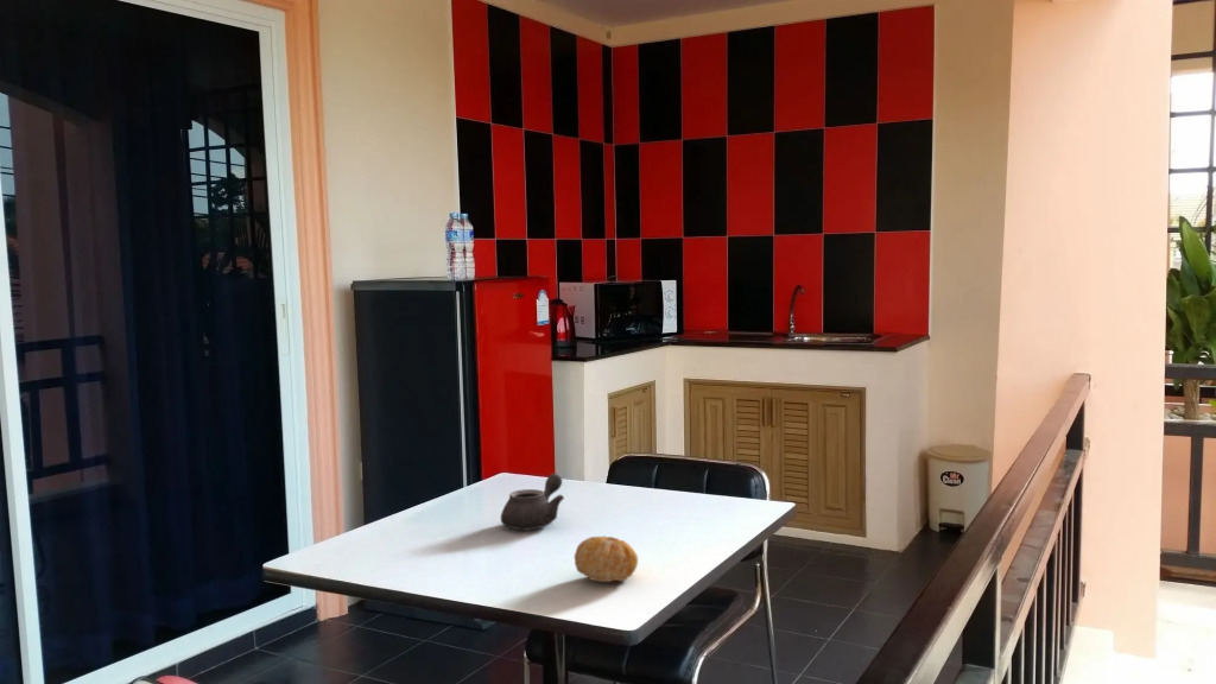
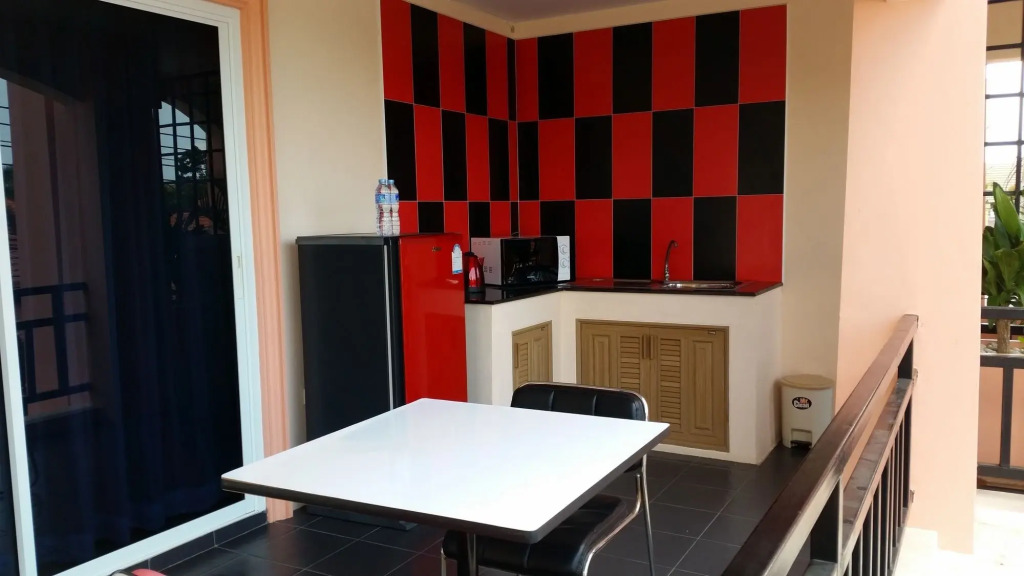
- fruit (606, 557)
- teapot (538, 501)
